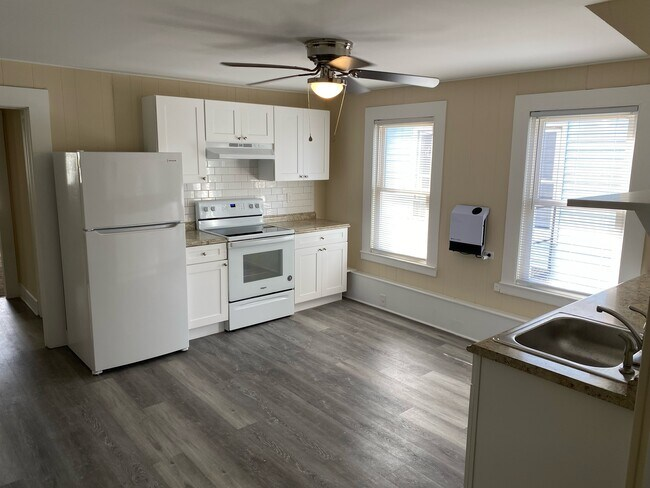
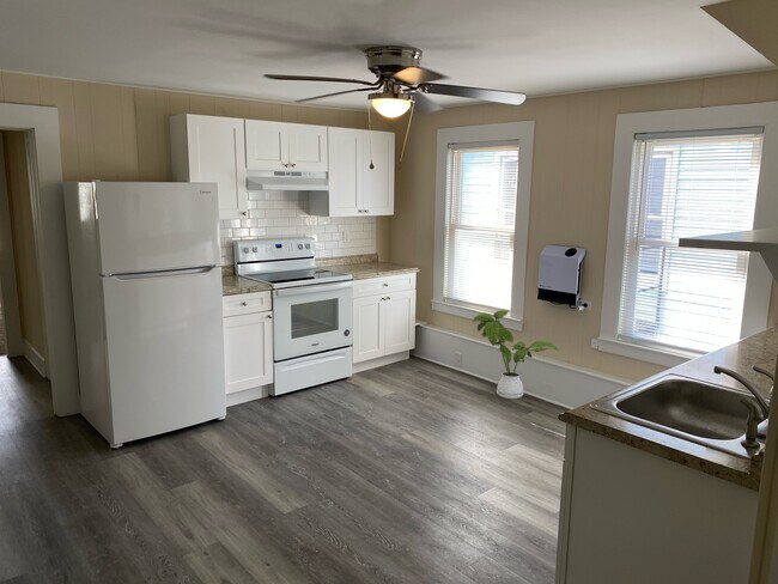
+ house plant (505, 354)
